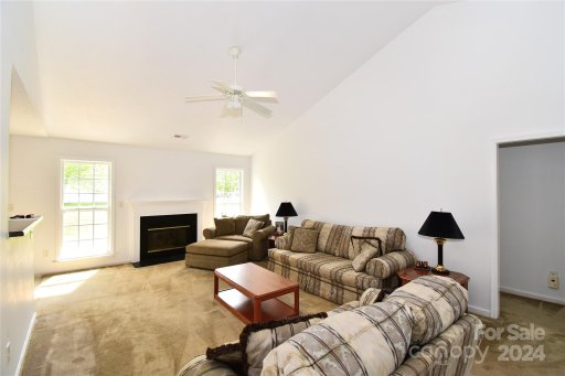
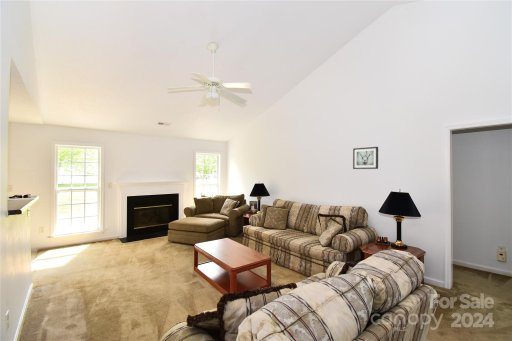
+ wall art (365, 158)
